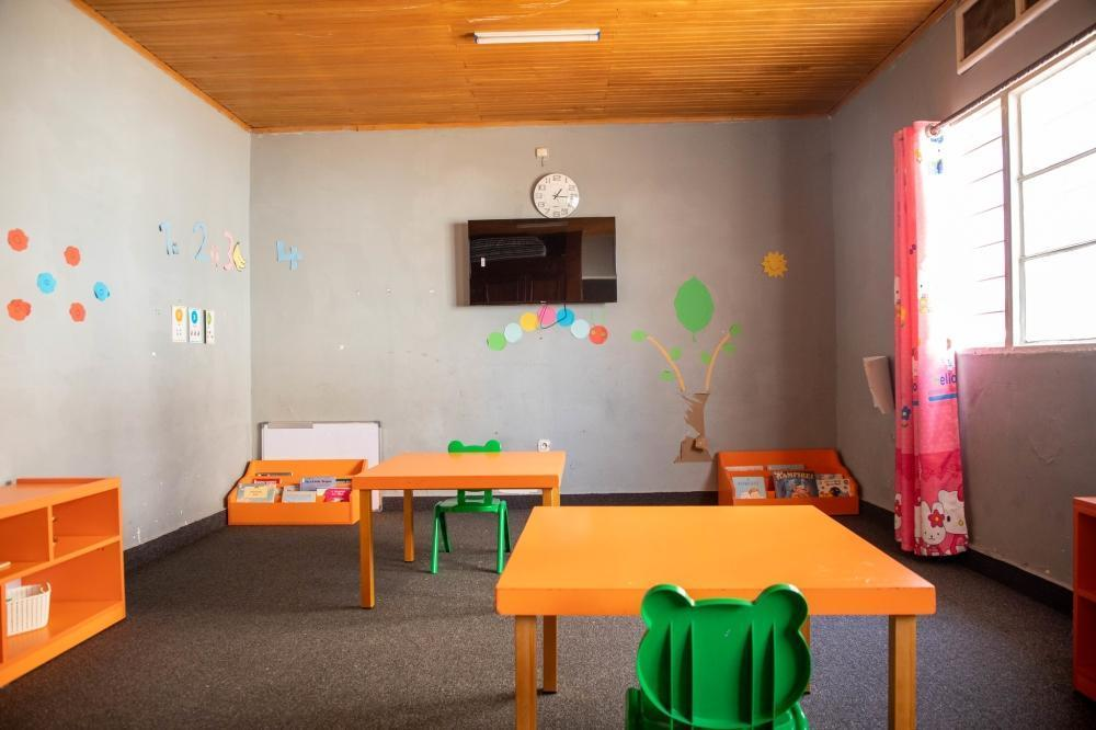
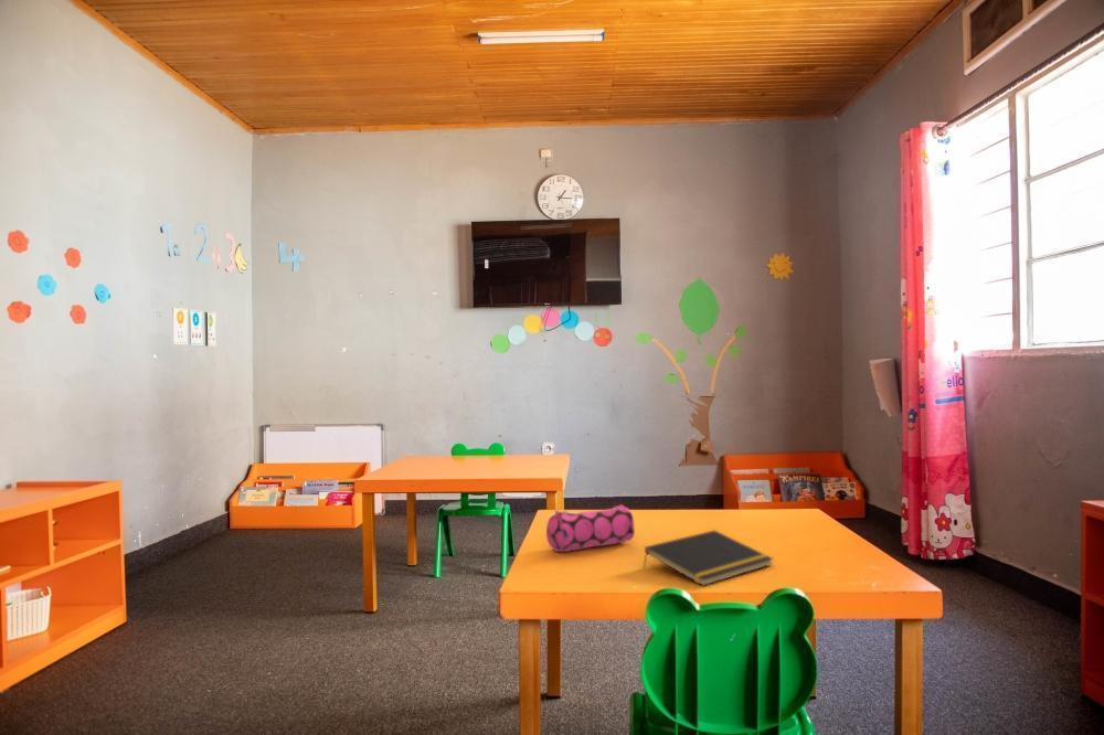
+ notepad (709, 555)
+ pencil case (592, 525)
